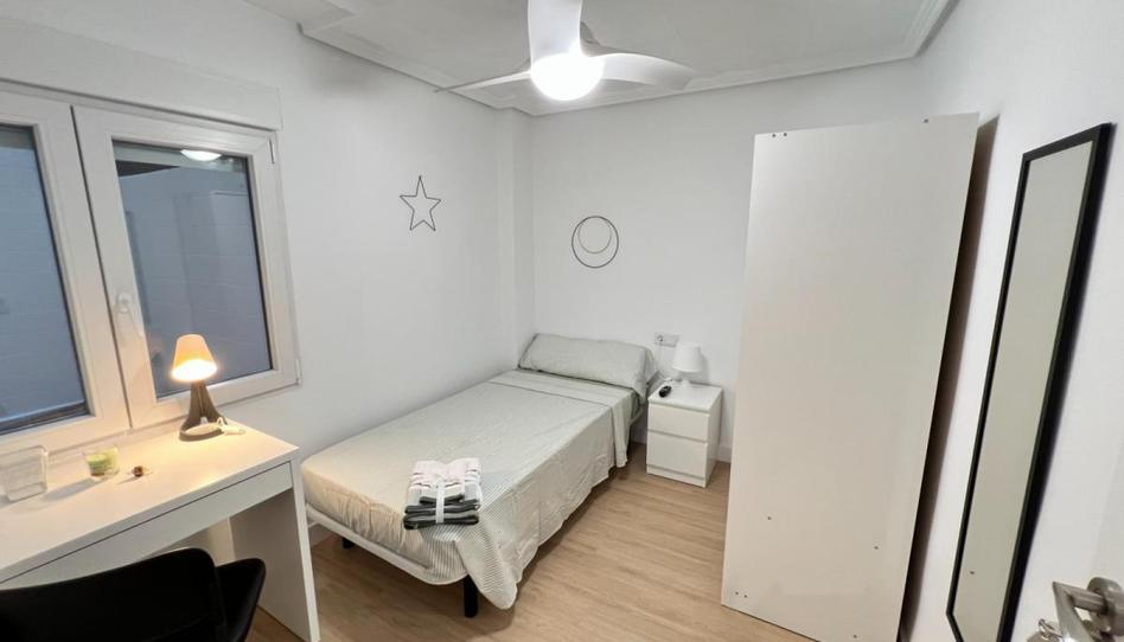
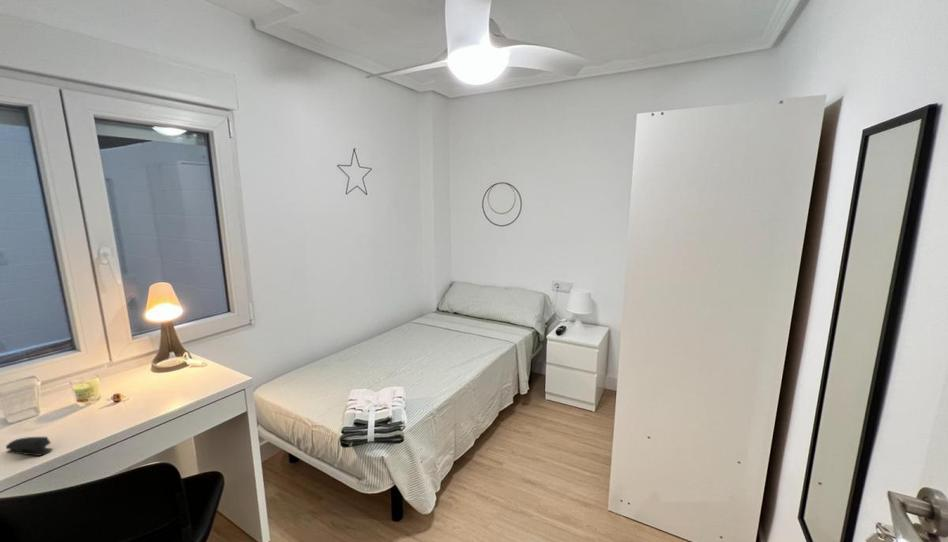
+ stapler (28, 444)
